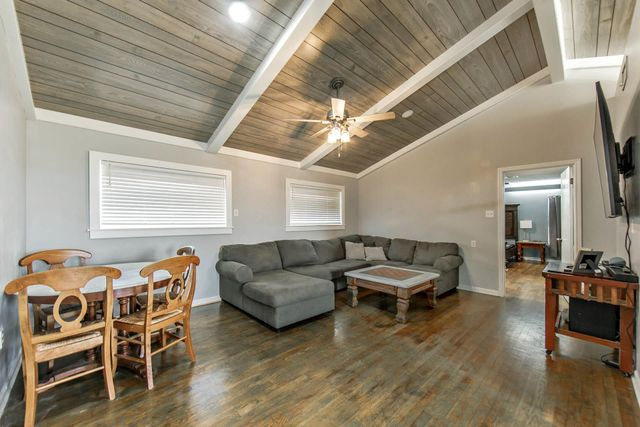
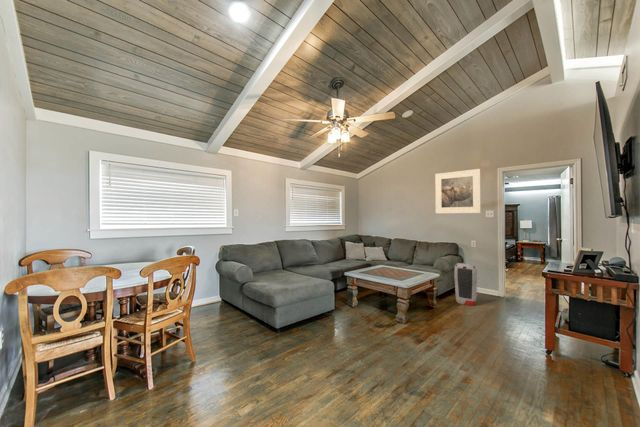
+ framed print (456, 192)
+ air purifier (465, 284)
